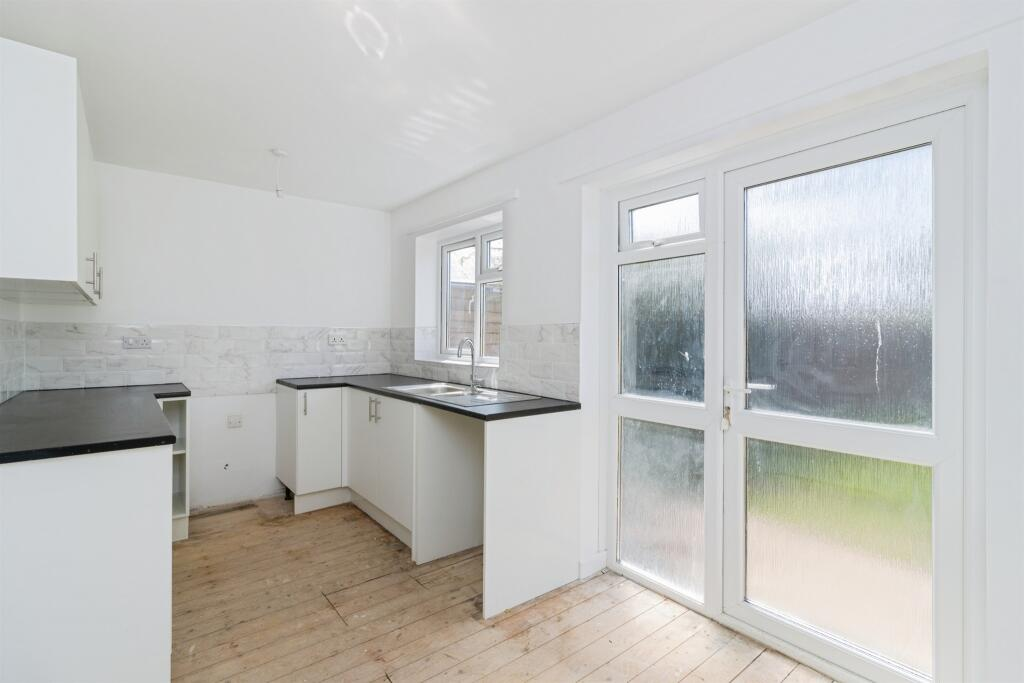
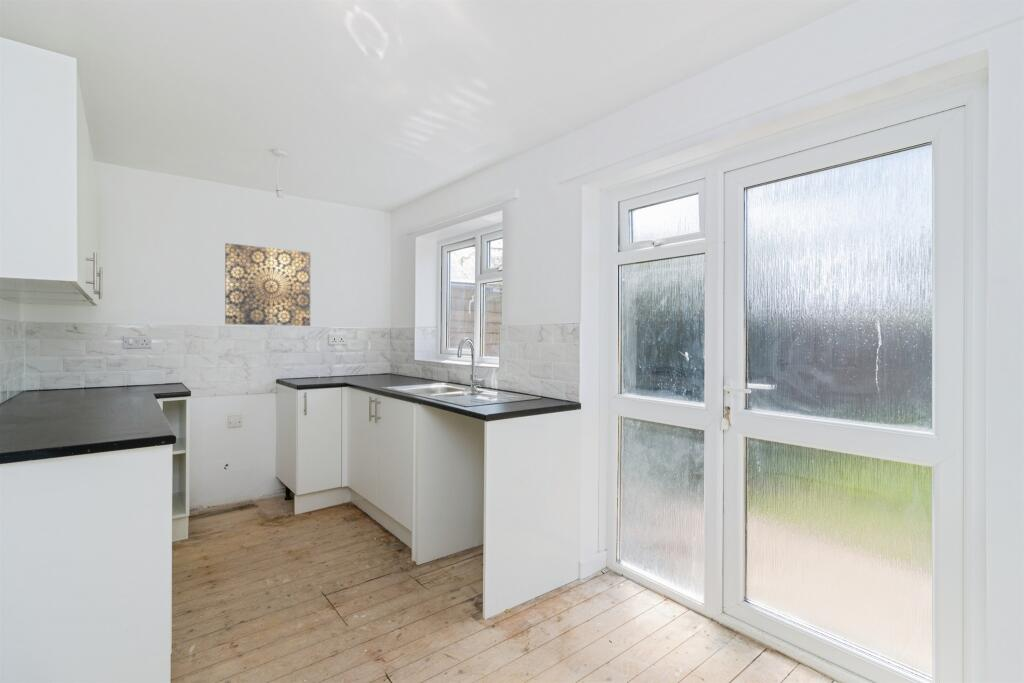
+ wall art (269, 286)
